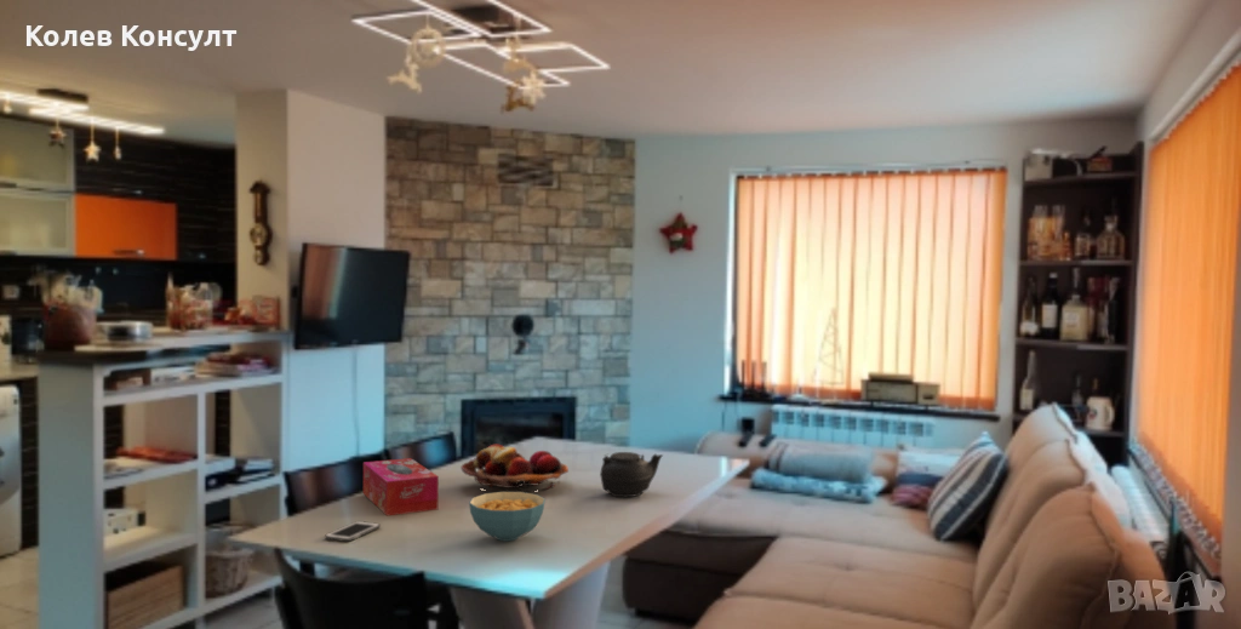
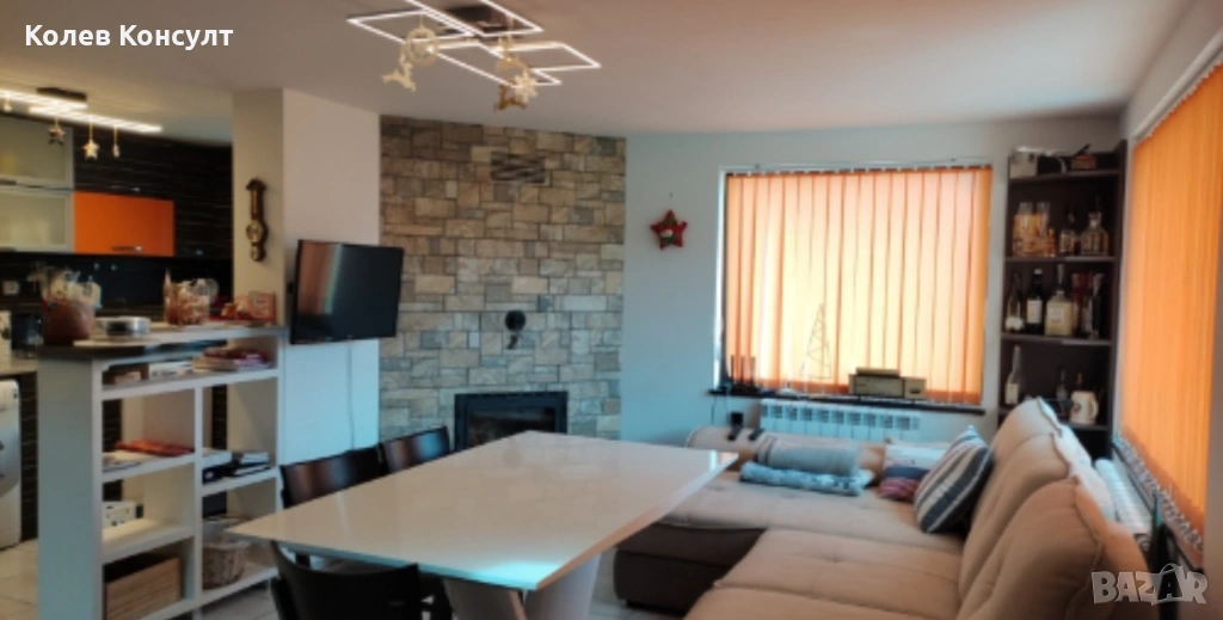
- fruit basket (513, 465)
- teapot (630, 474)
- tissue box (399, 485)
- cereal bowl (507, 519)
- cell phone (353, 531)
